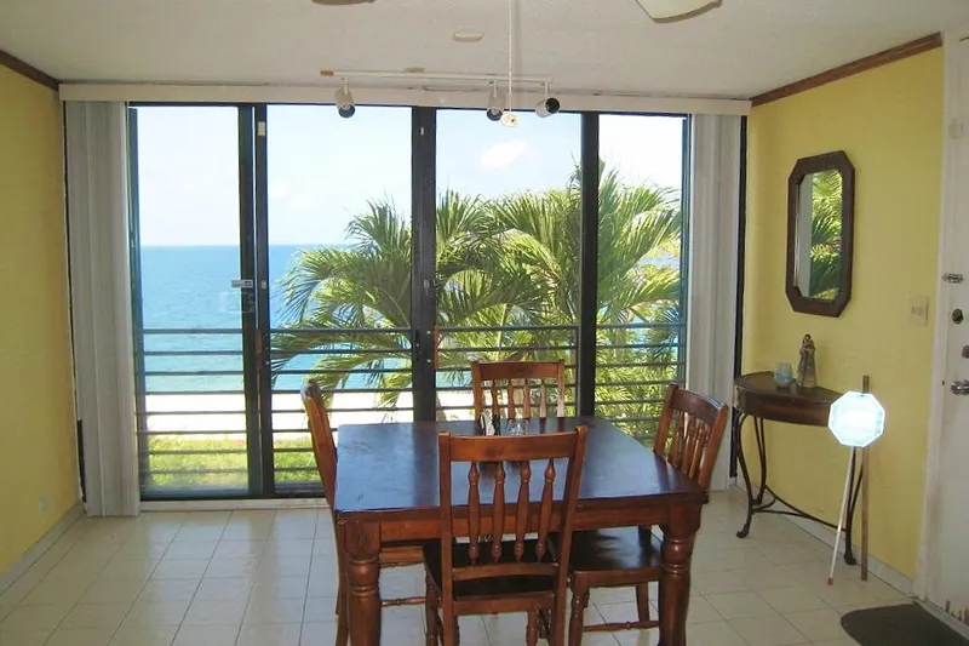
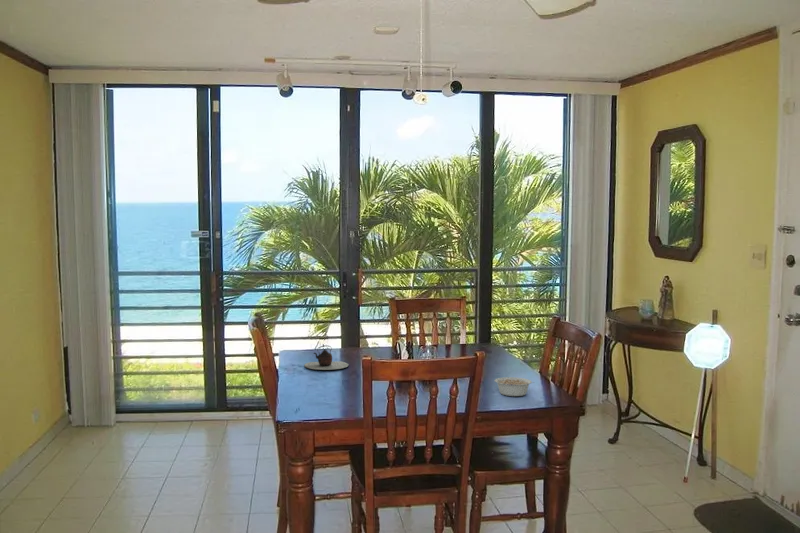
+ legume (514, 386)
+ teapot (326, 355)
